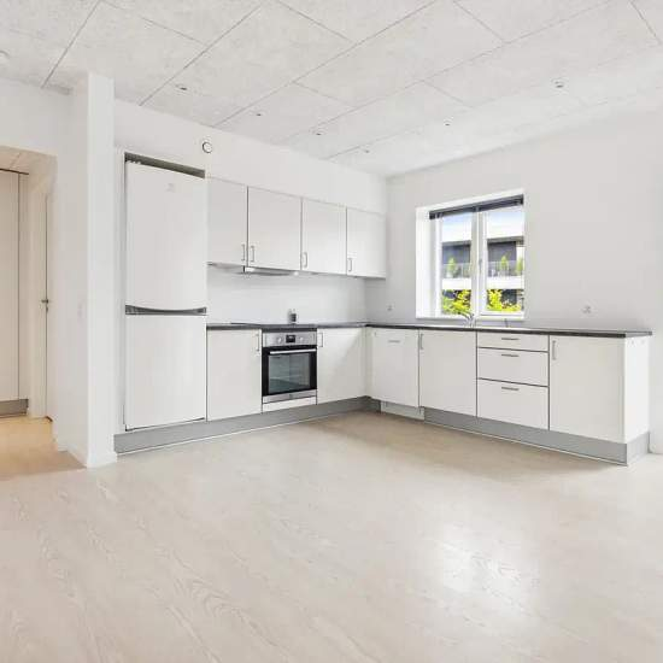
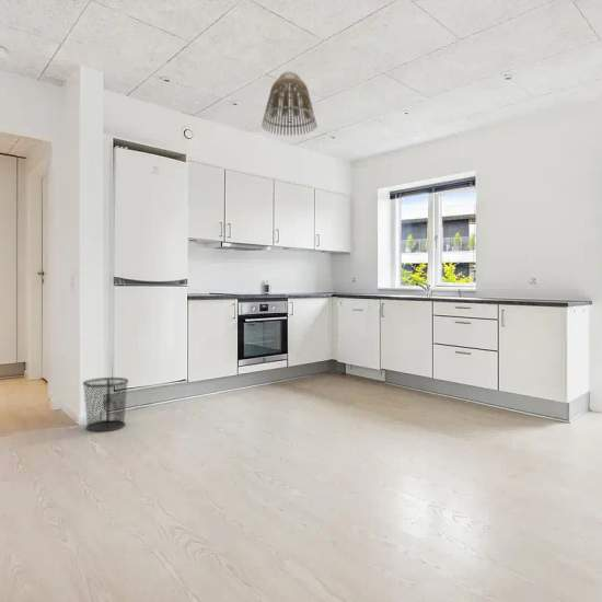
+ waste bin (105, 403)
+ lamp shade (288, 101)
